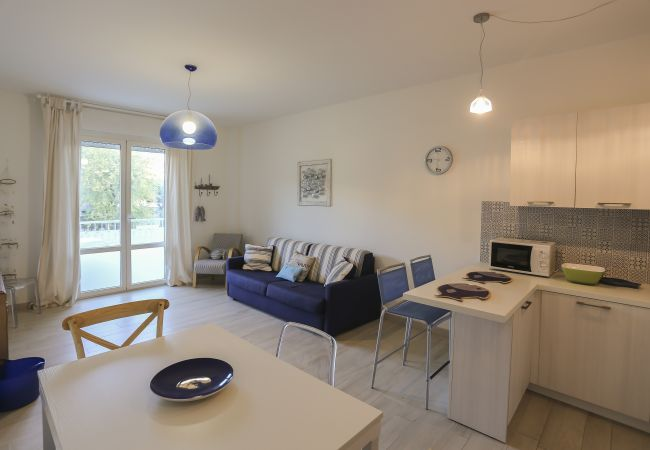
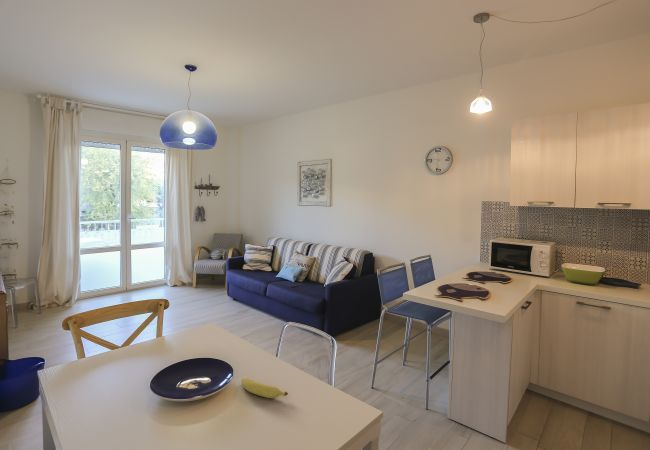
+ fruit (261, 388)
